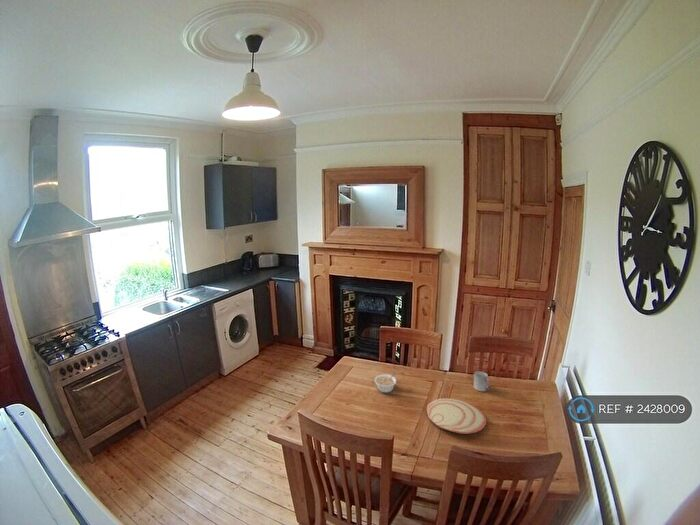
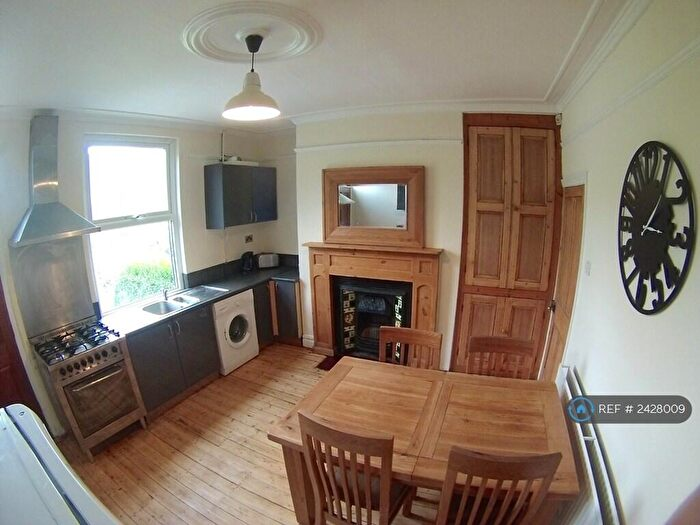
- legume (385, 382)
- plate (455, 412)
- cup (482, 382)
